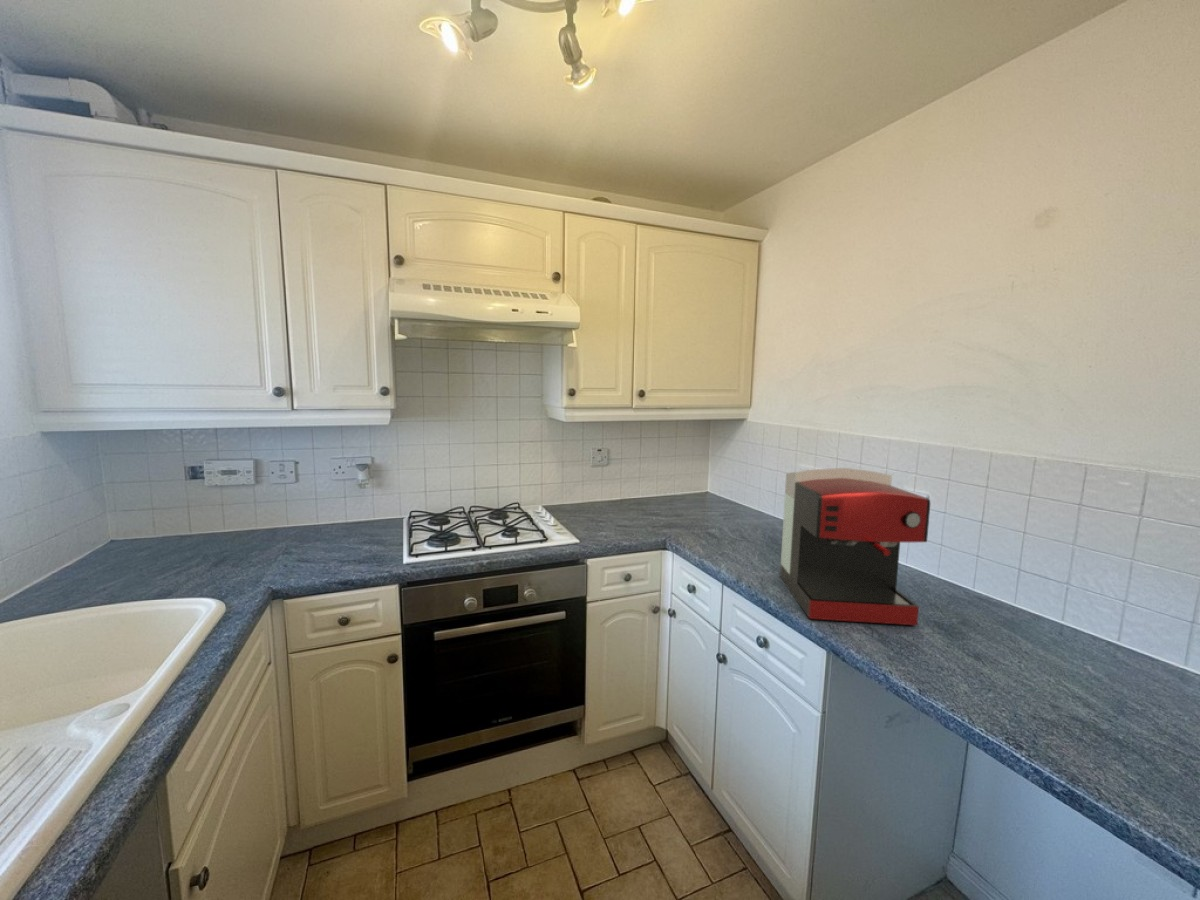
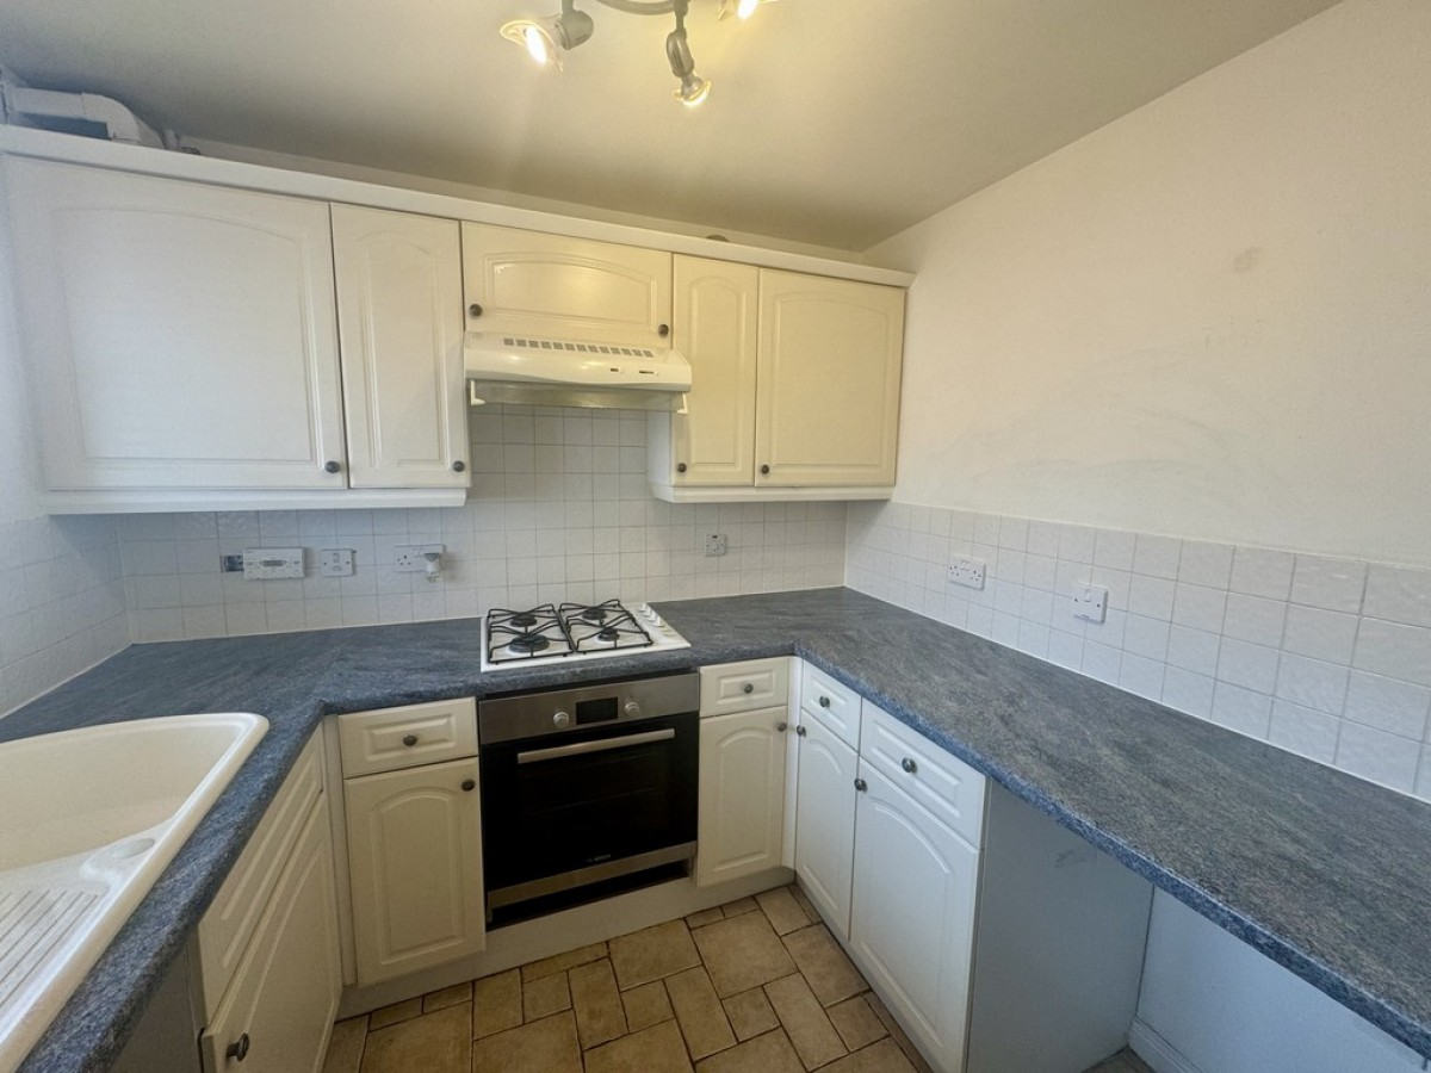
- coffee maker (852, 540)
